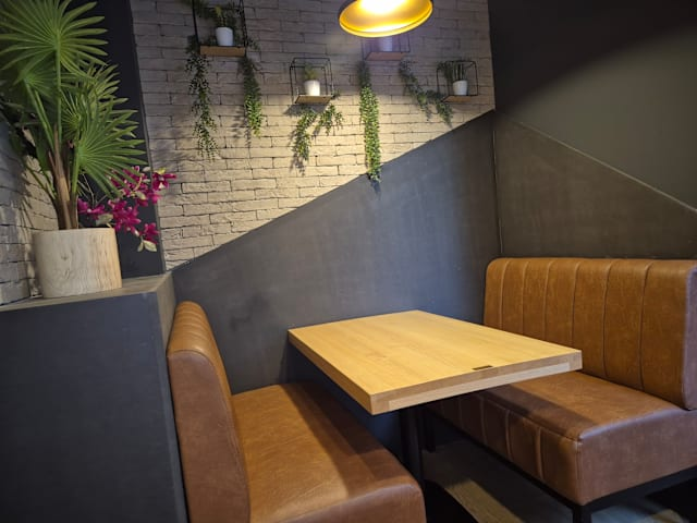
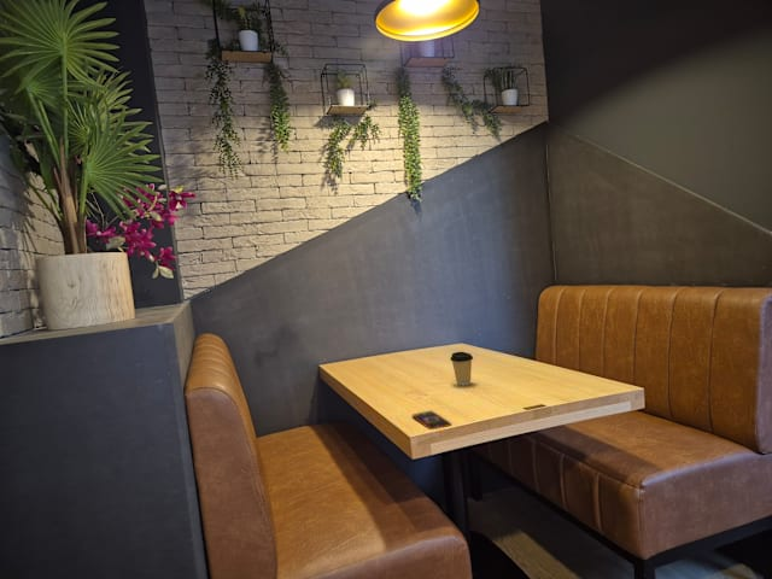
+ coffee cup (462, 368)
+ smartphone (431, 420)
